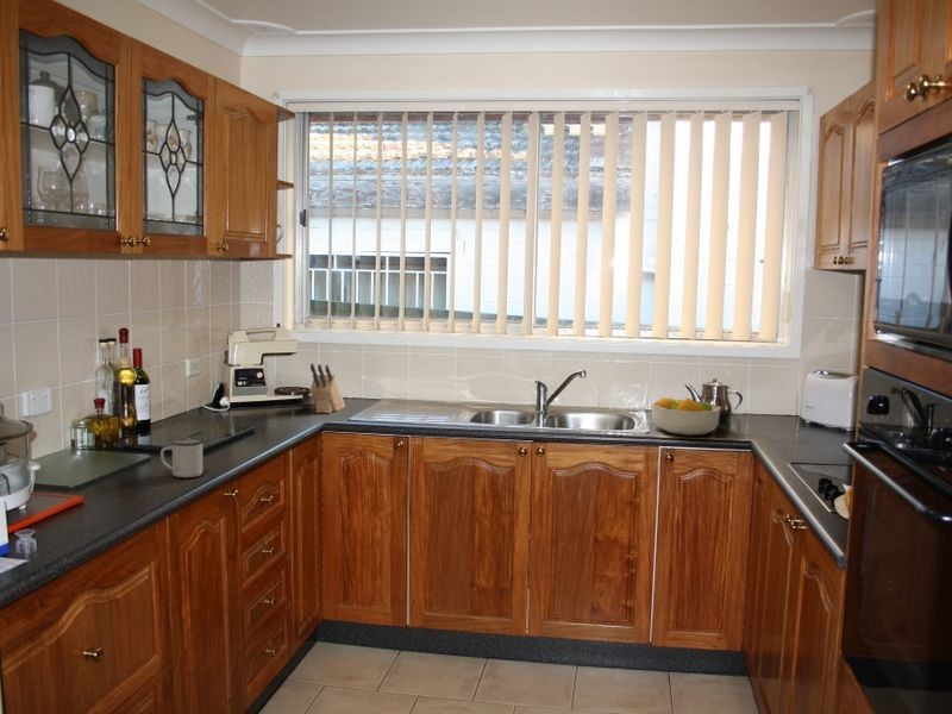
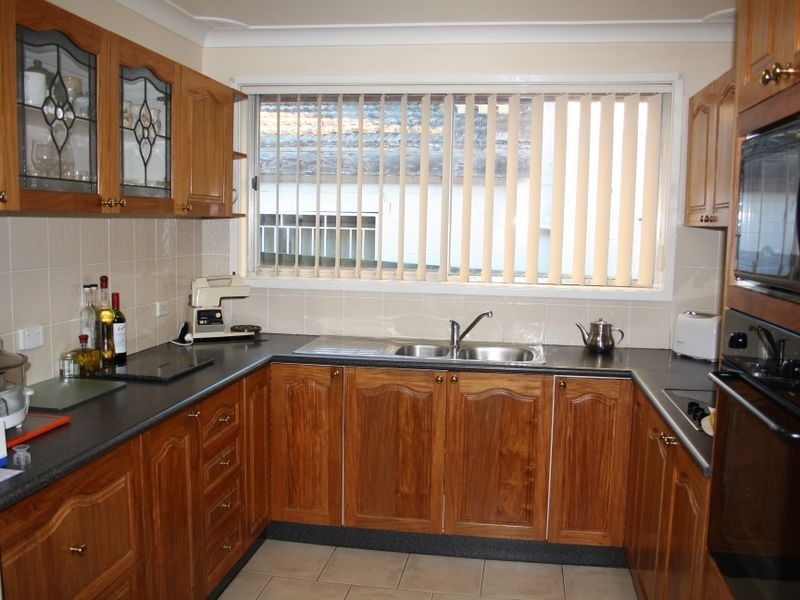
- fruit bowl (685, 412)
- mug (181, 457)
- knife block (326, 386)
